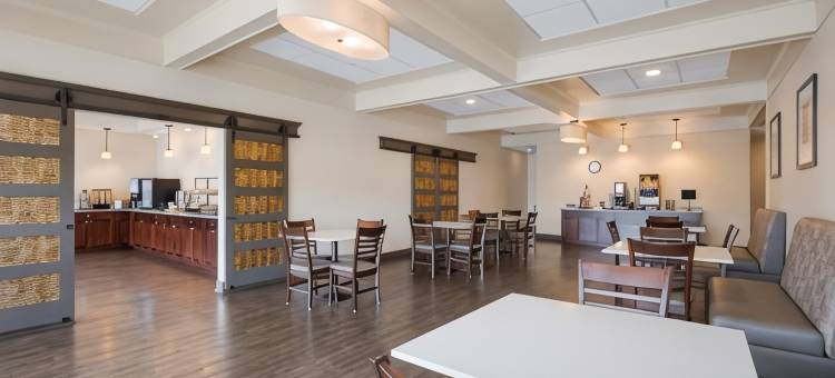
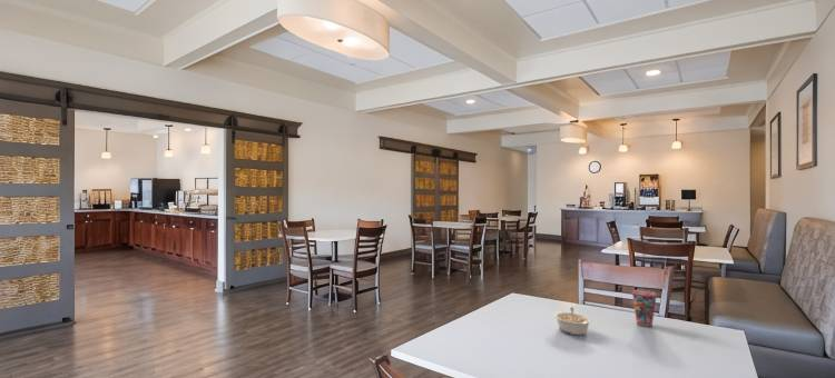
+ cup (645, 308)
+ legume (571, 321)
